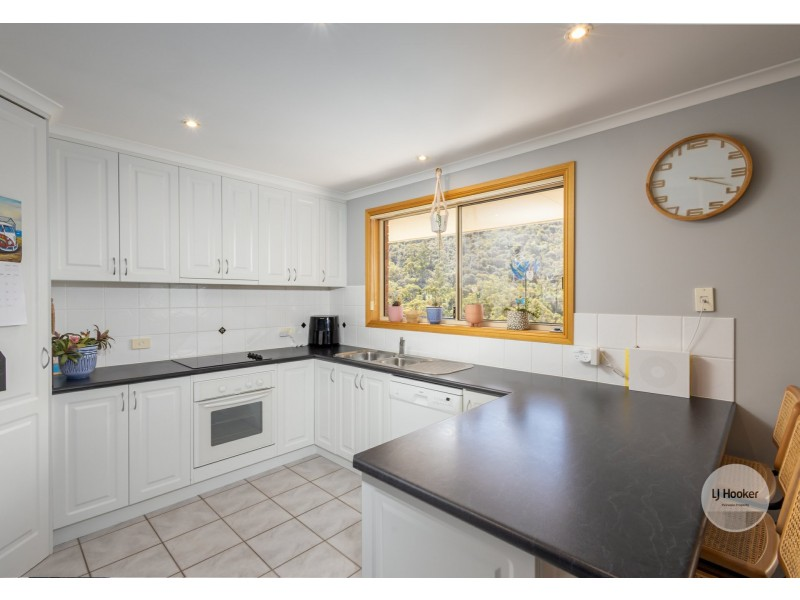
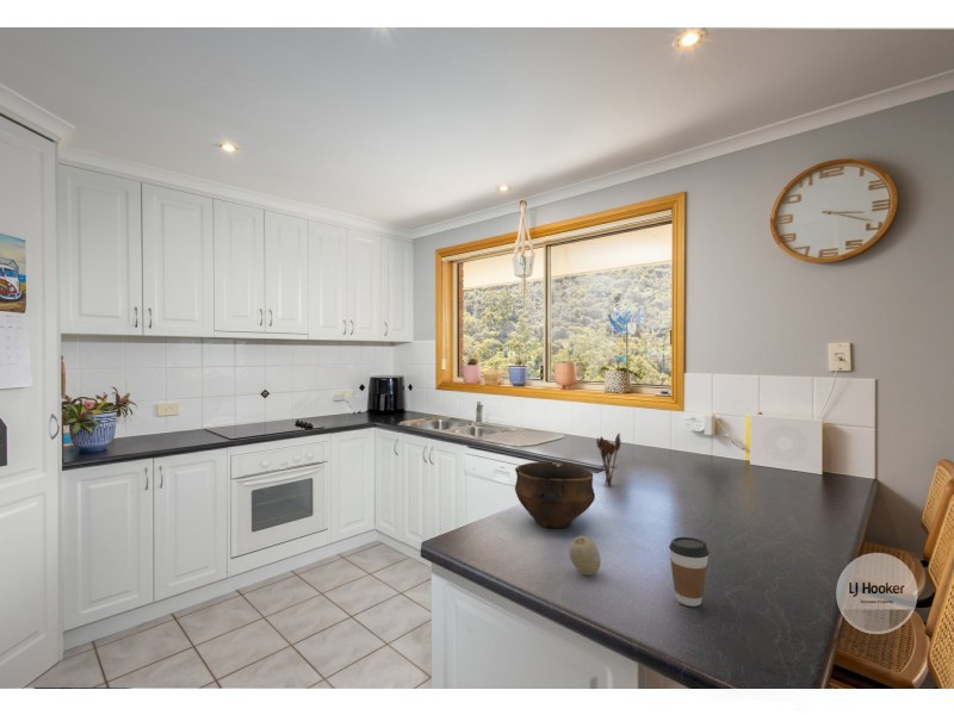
+ fruit (584, 555)
+ coffee cup (688, 571)
+ bowl (553, 495)
+ utensil holder (609, 459)
